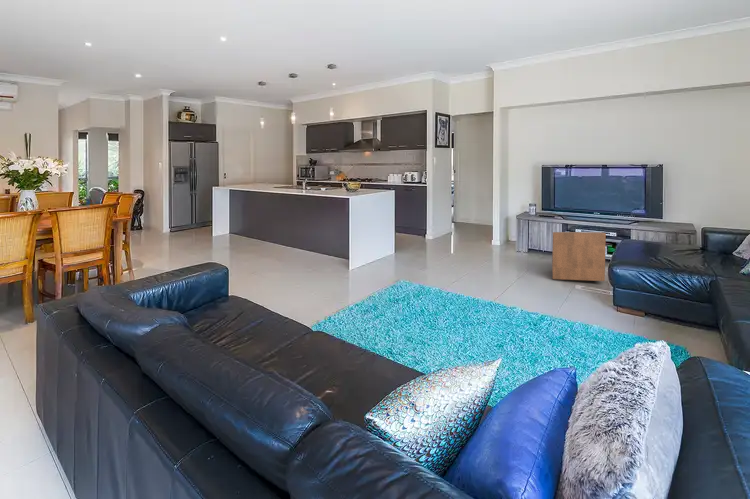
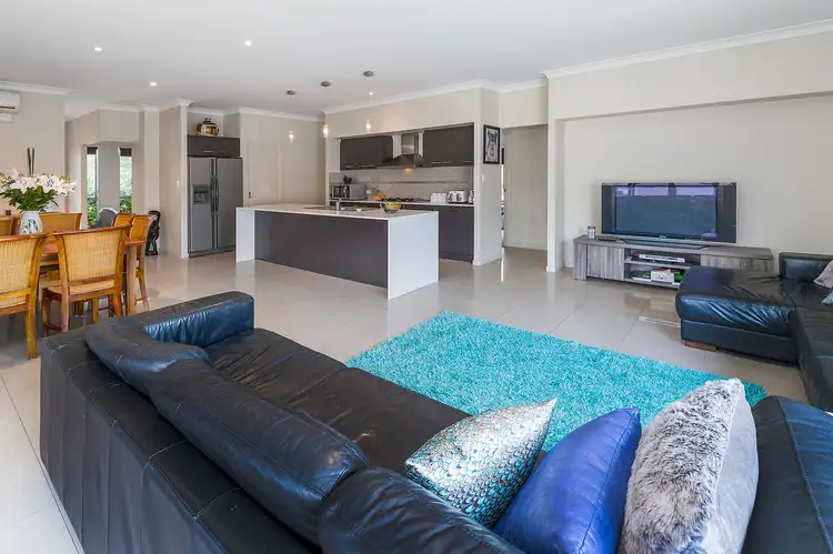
- side table (577, 255)
